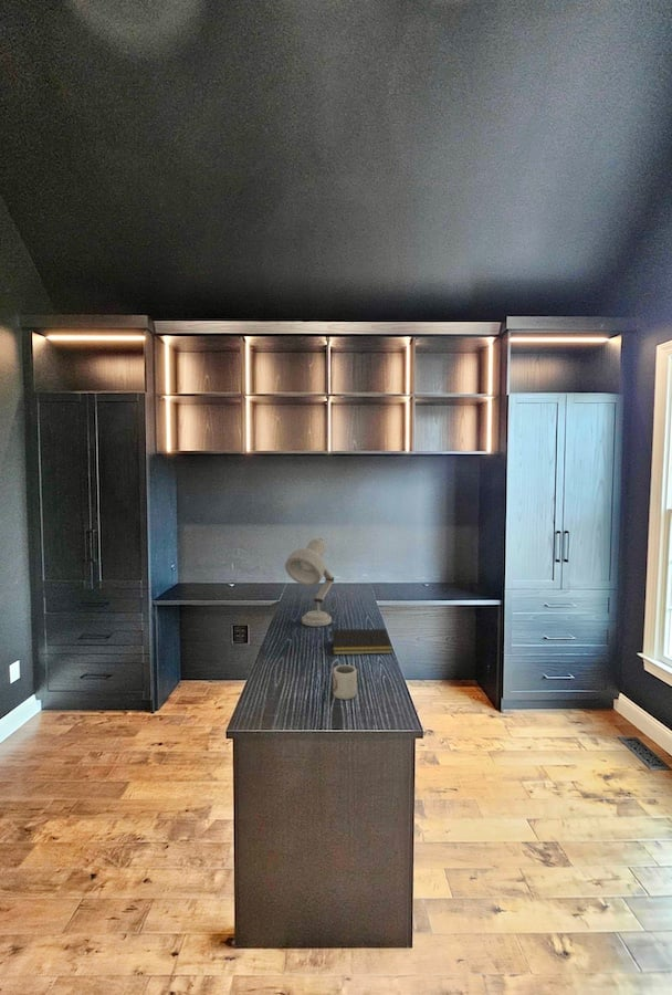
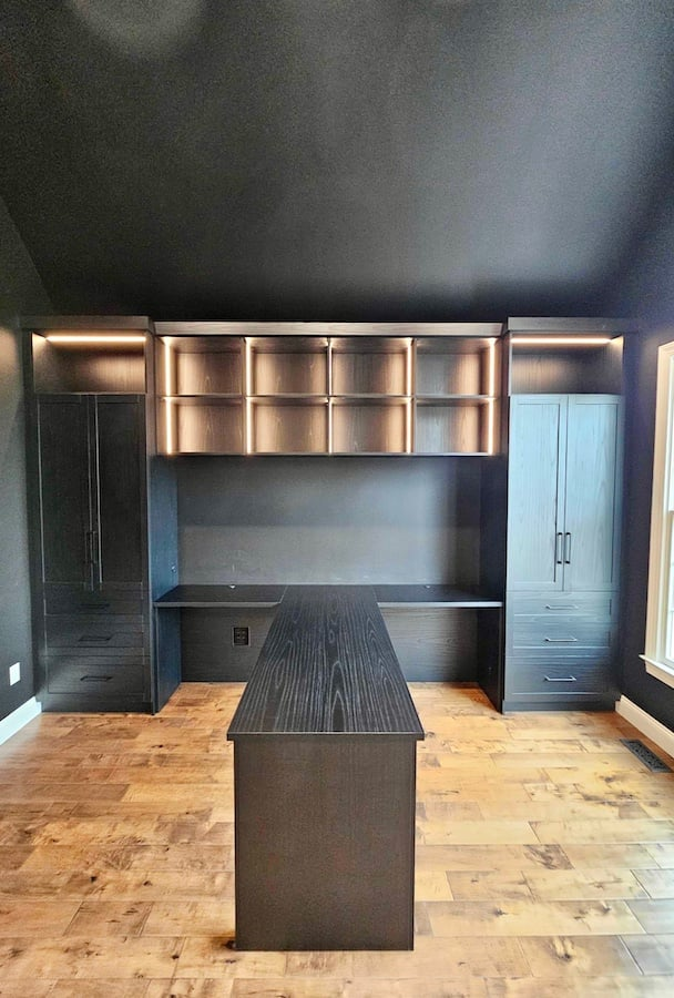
- desk lamp (313, 582)
- notepad (360, 640)
- cup (344, 680)
